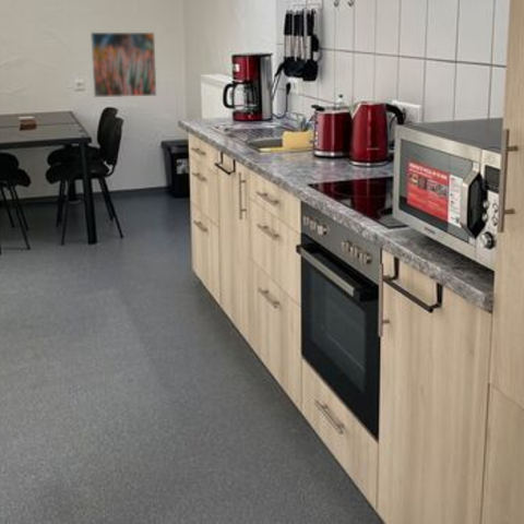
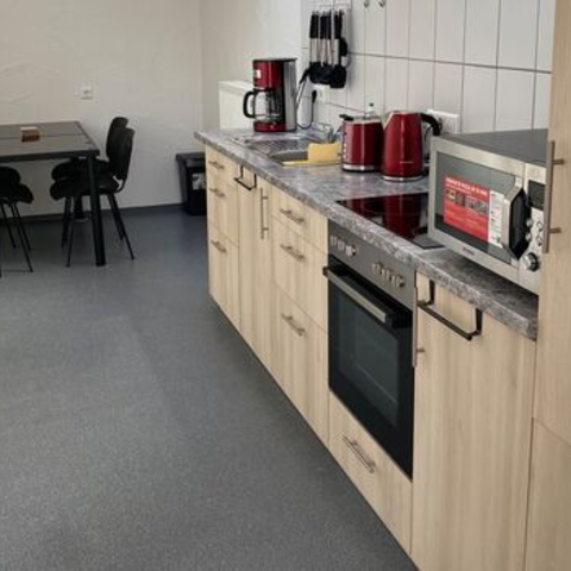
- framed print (123, 64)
